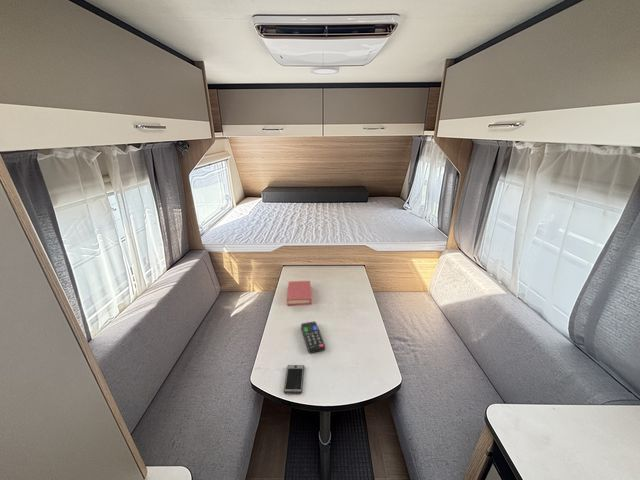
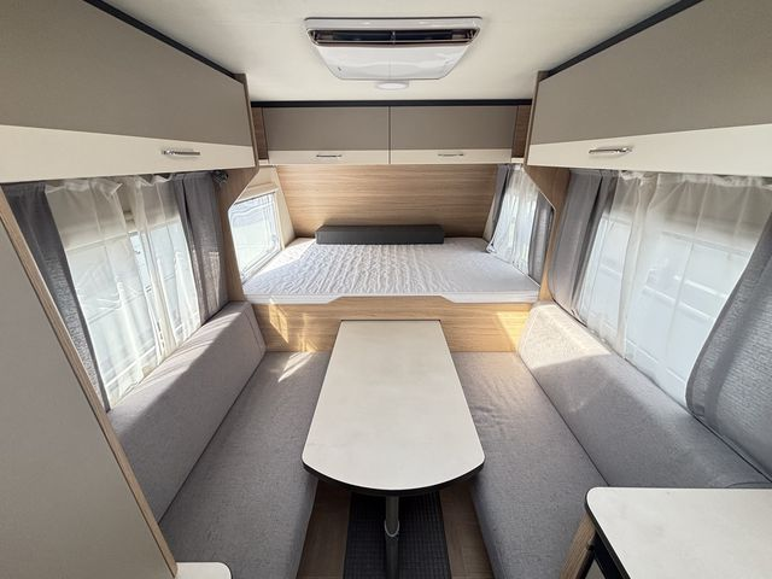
- book (299, 292)
- remote control (312, 336)
- smartphone (294, 378)
